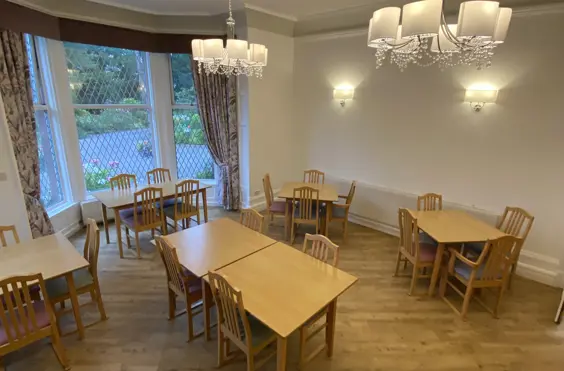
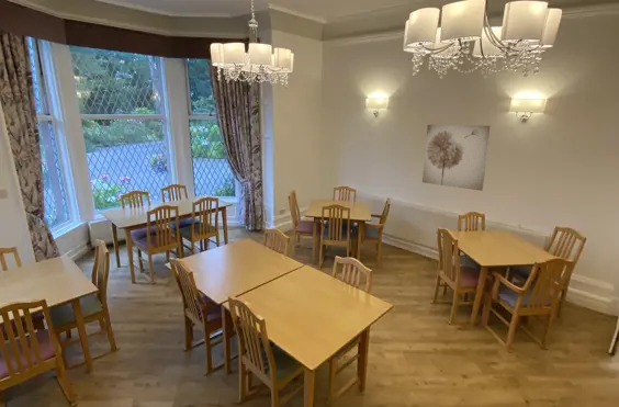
+ wall art (453, 156)
